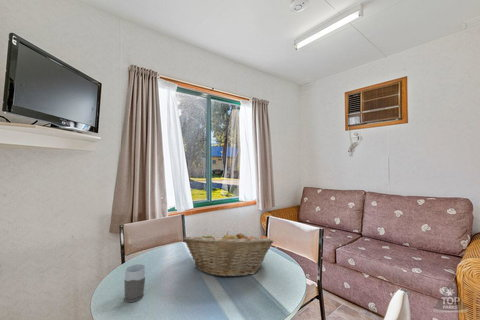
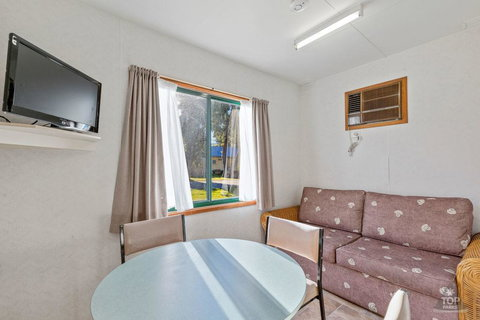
- fruit basket (227, 247)
- mug (136, 279)
